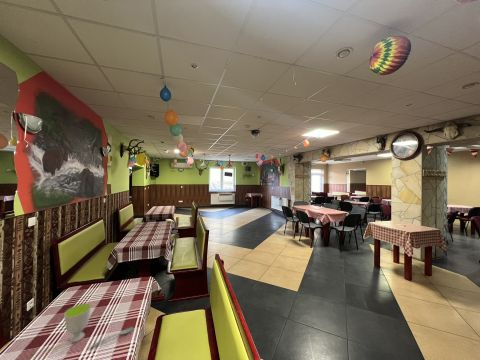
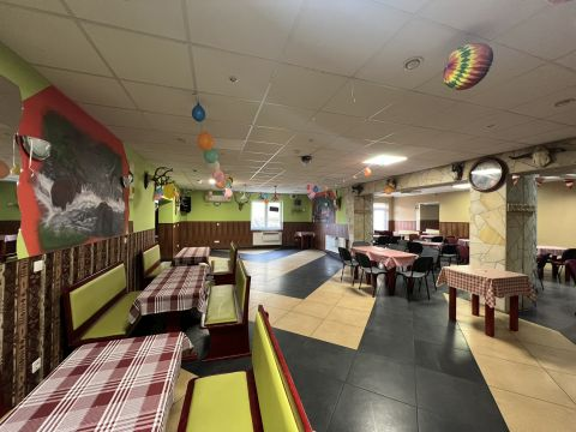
- cup (77, 323)
- spoon (112, 336)
